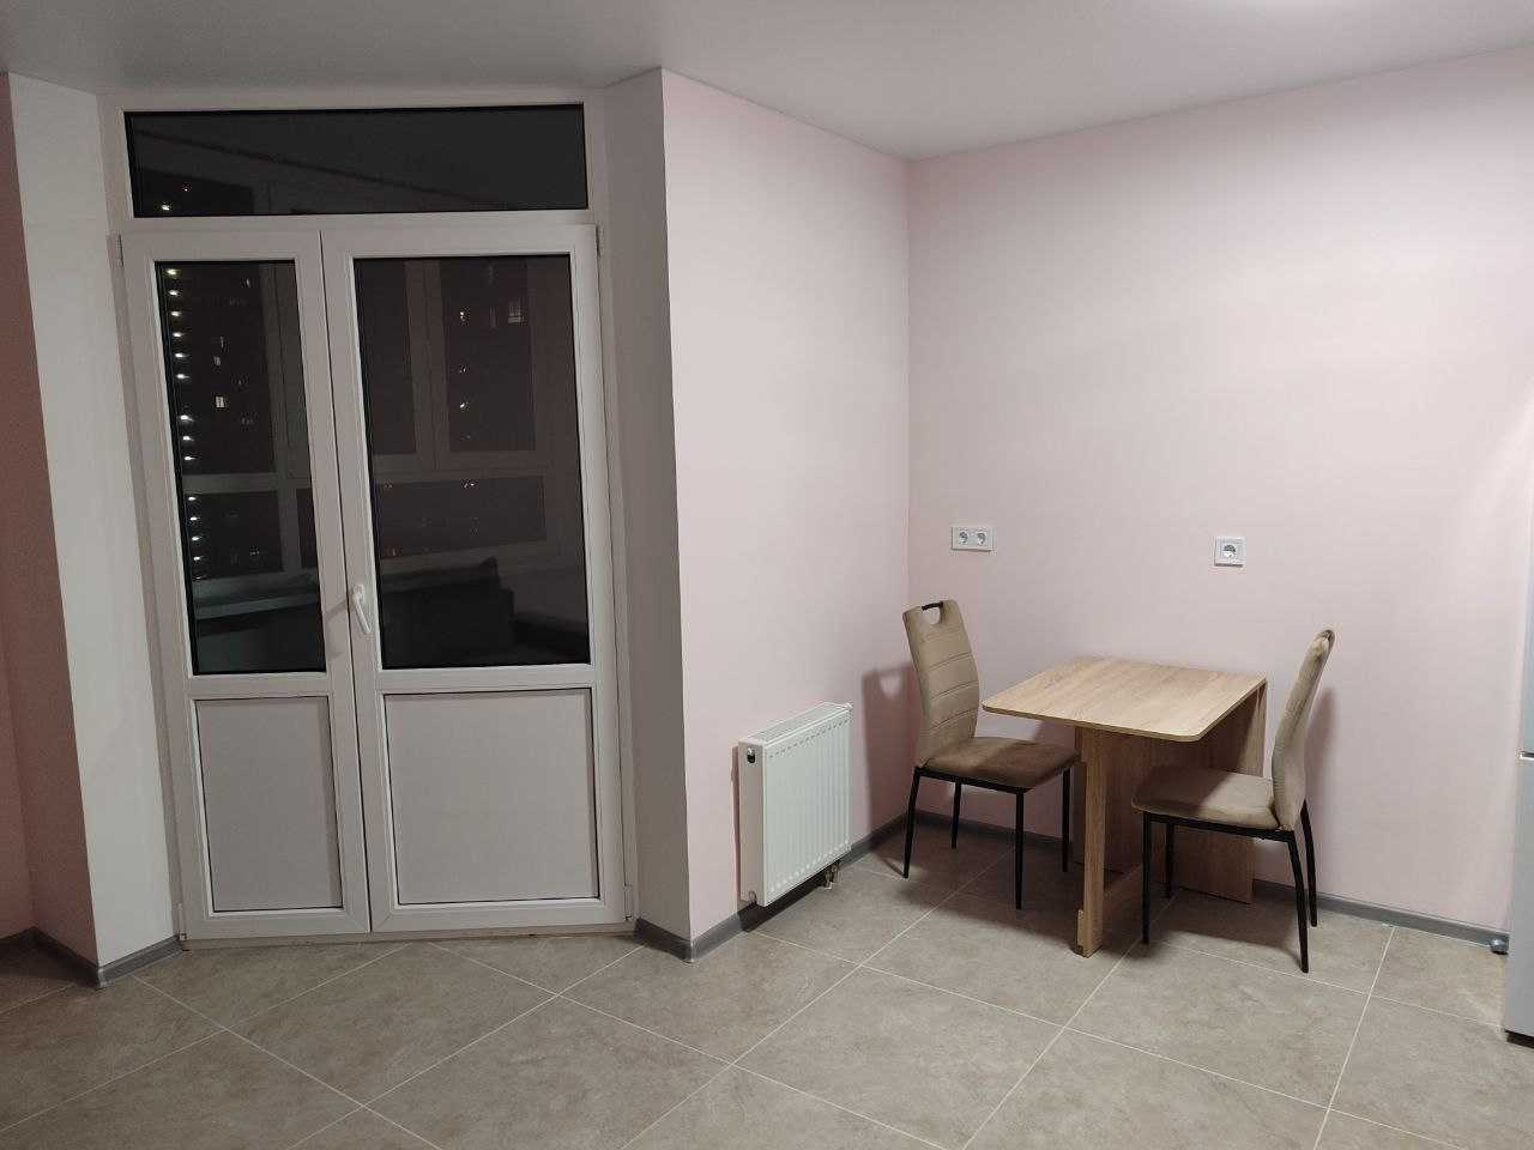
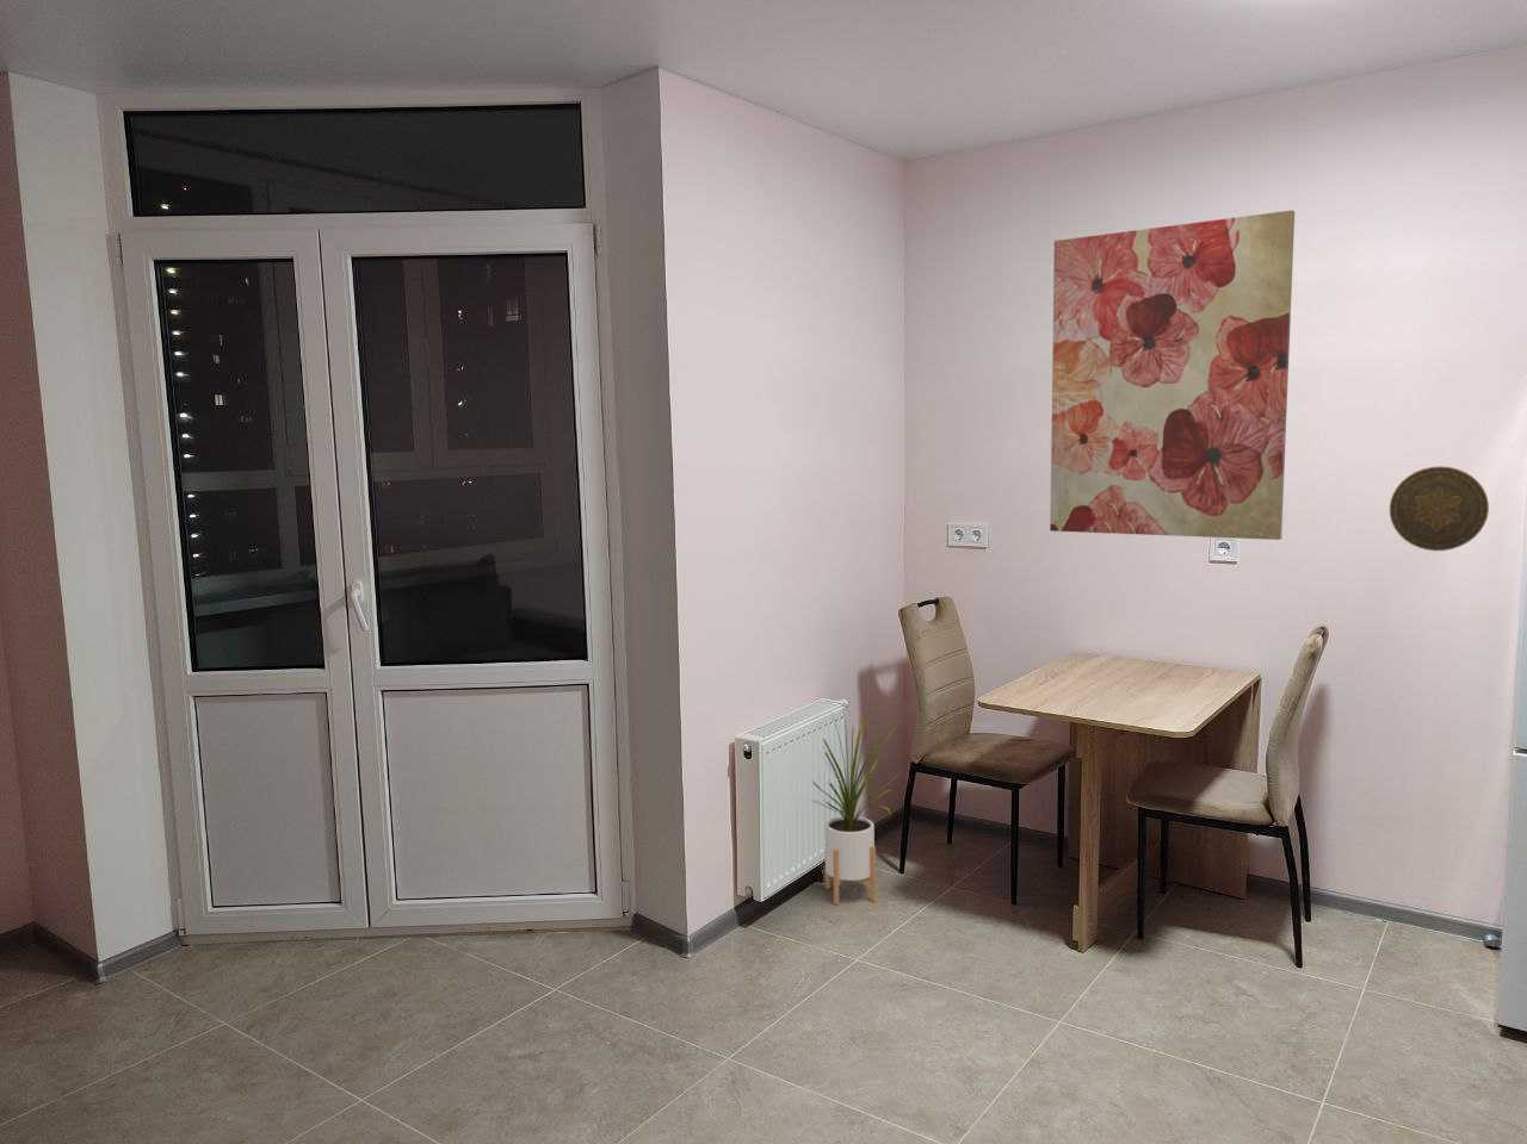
+ wall art (1161, 382)
+ house plant (846, 800)
+ decorative plate (1438, 508)
